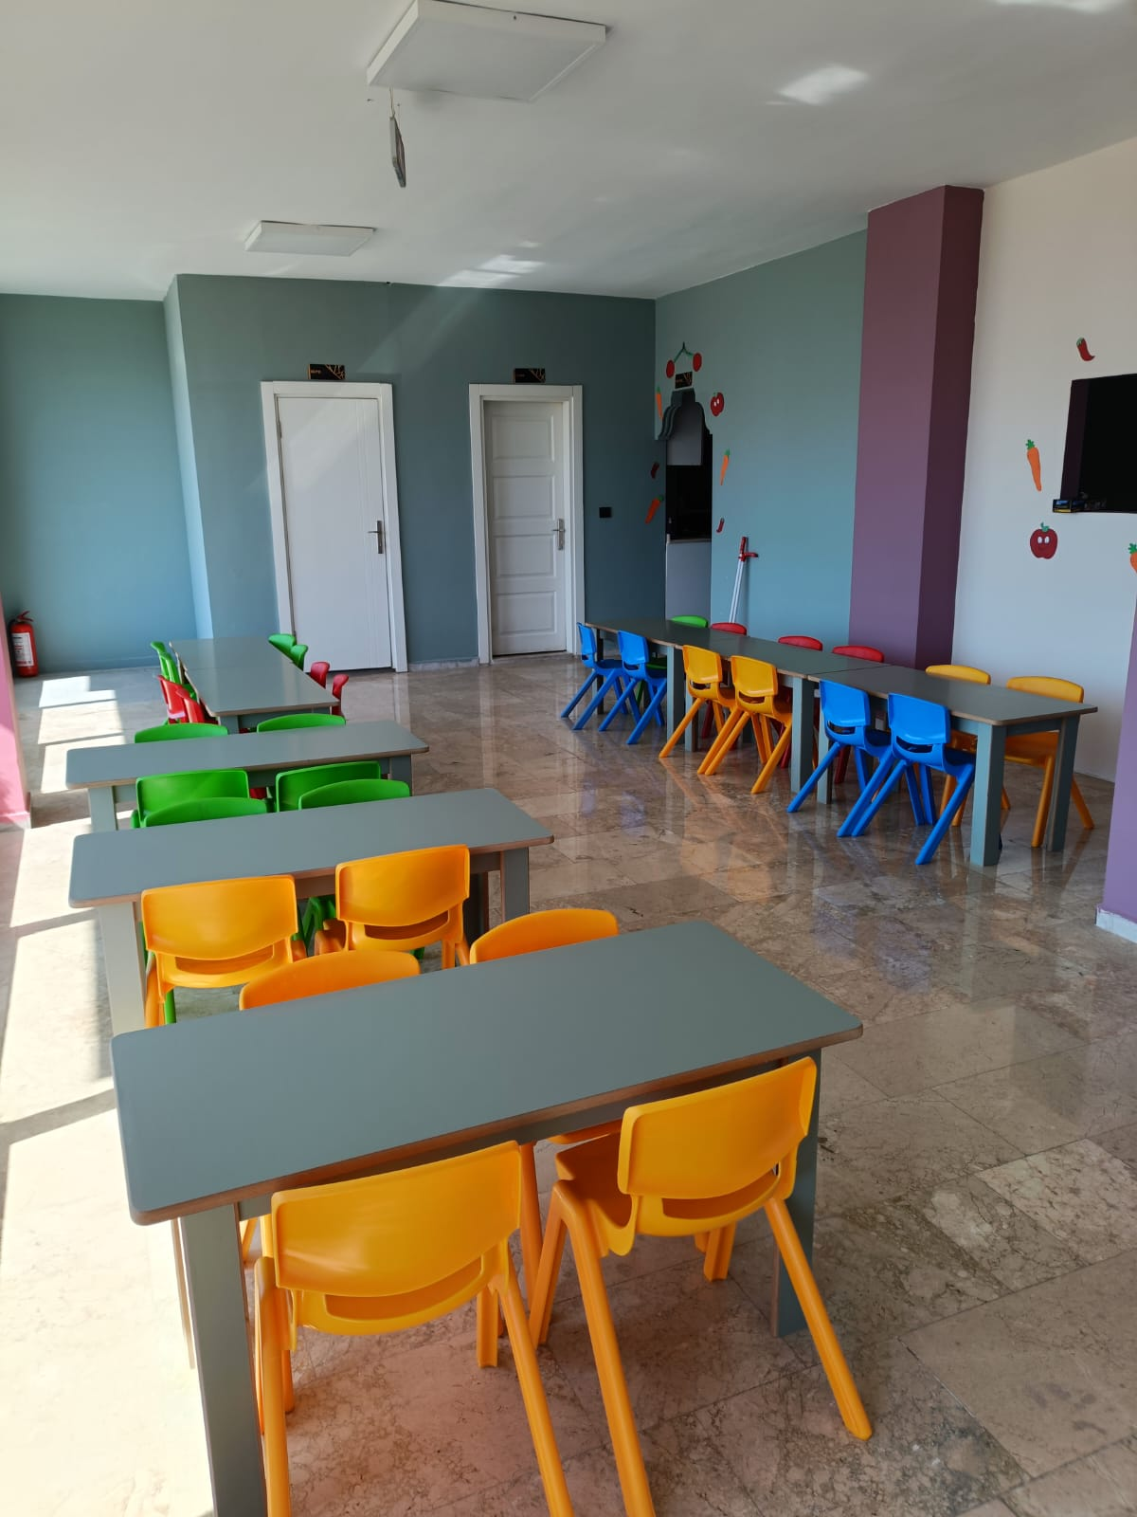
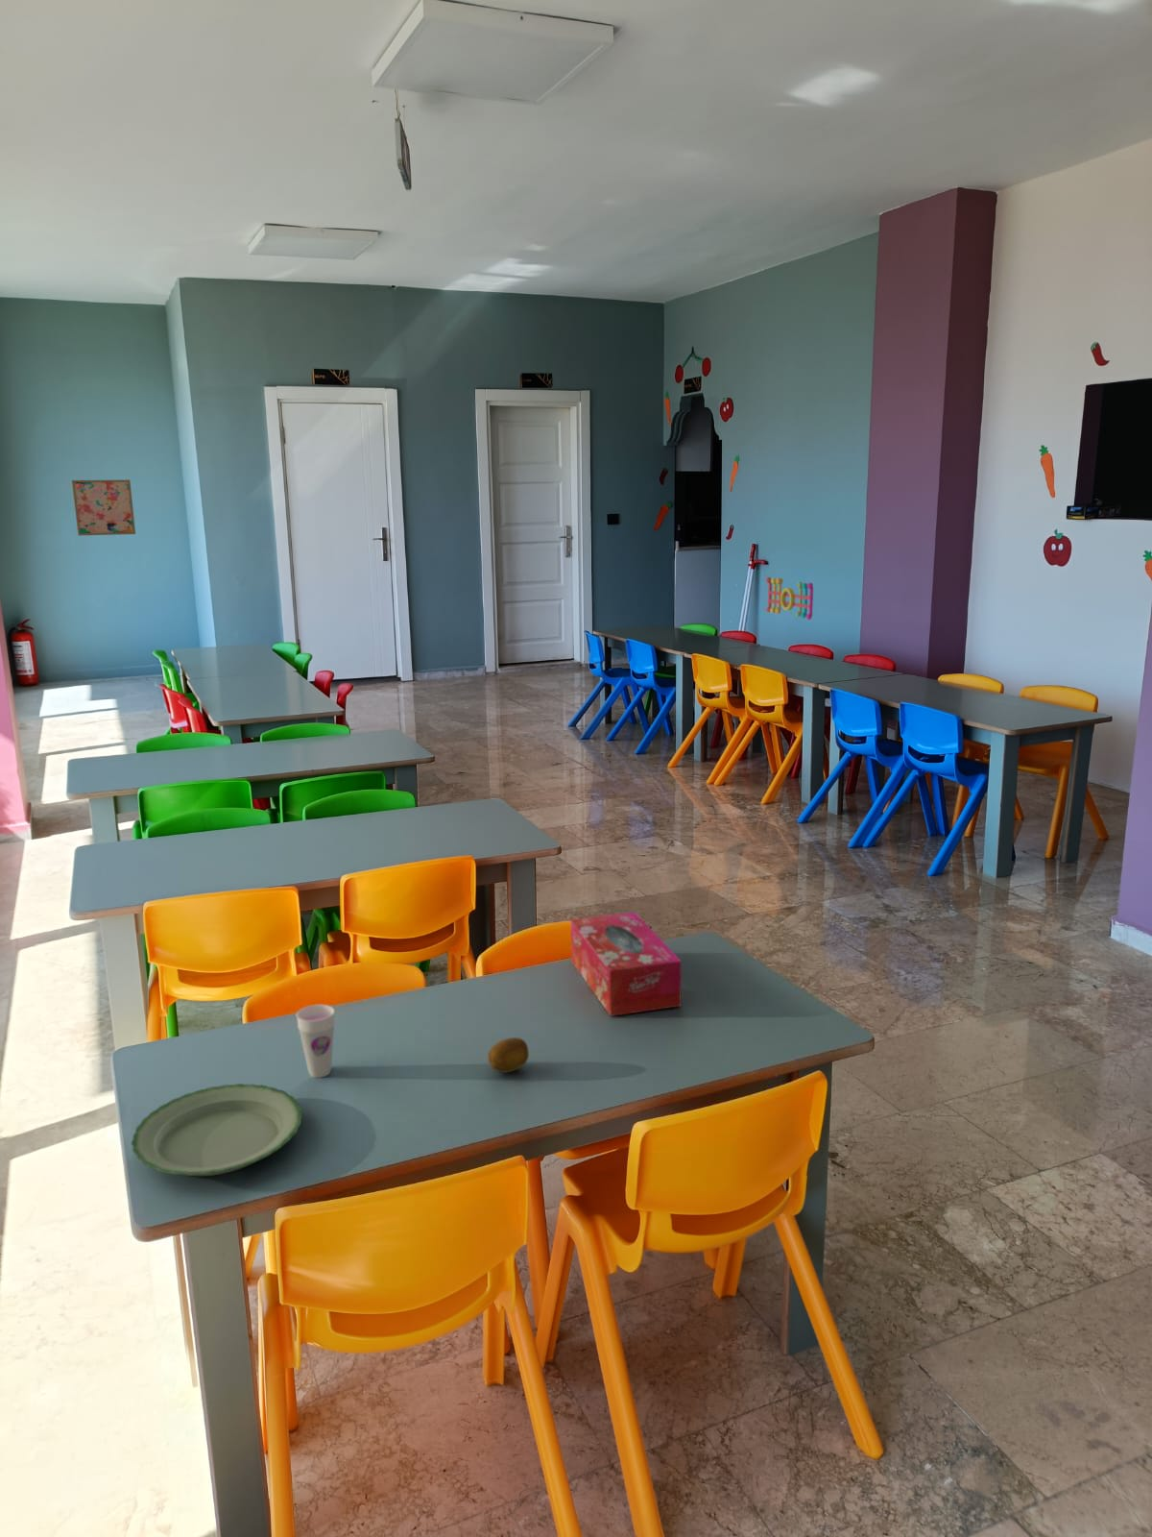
+ wall decoration (788, 595)
+ fruit (508, 1055)
+ wall art (104, 507)
+ cup (318, 1042)
+ plate (219, 1134)
+ tissue box (623, 961)
